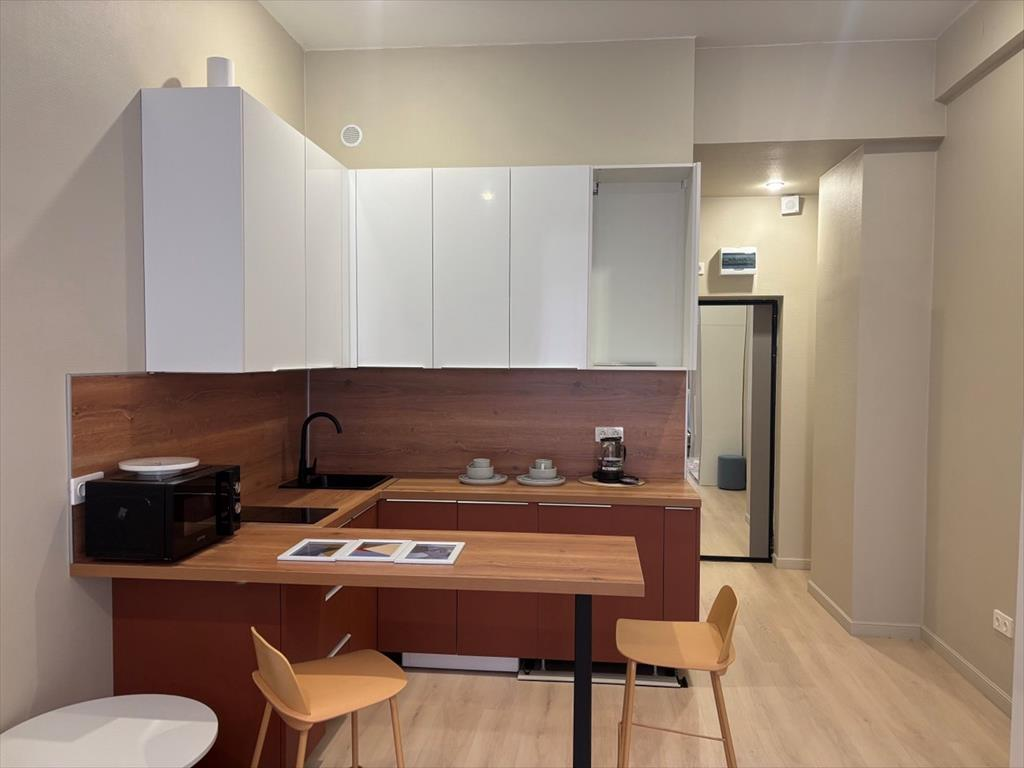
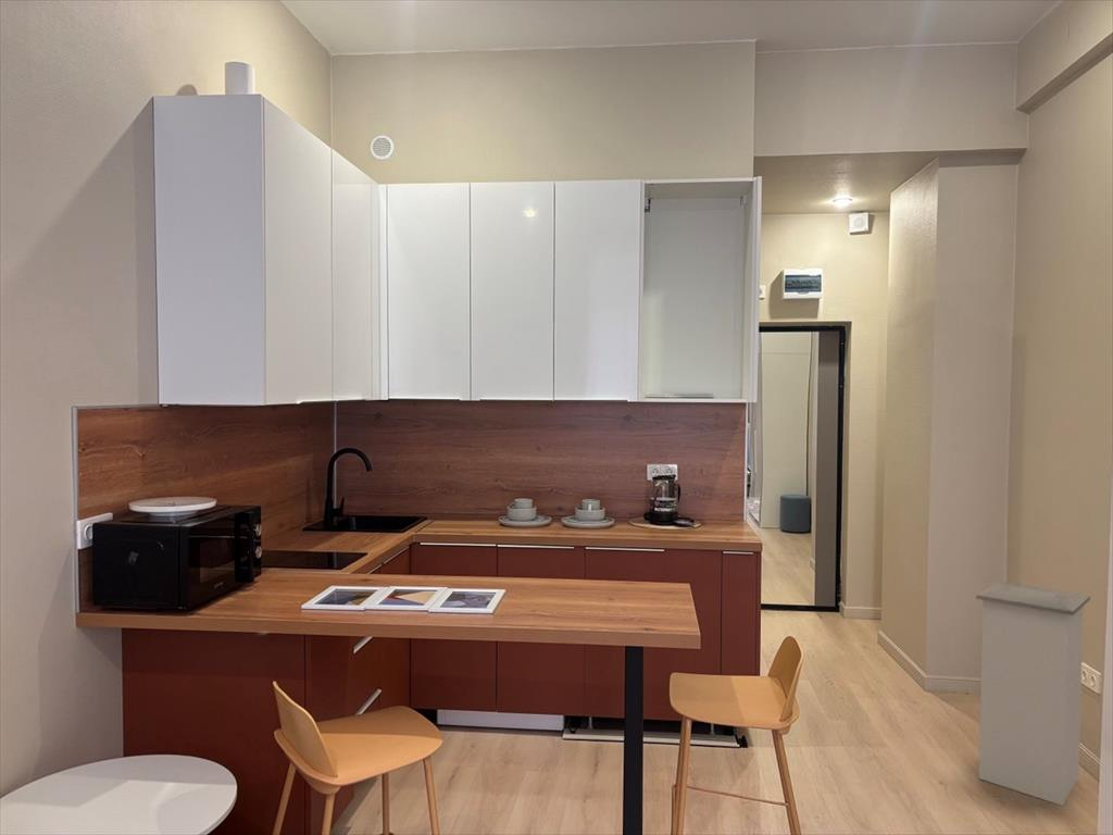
+ trash can (1030, 685)
